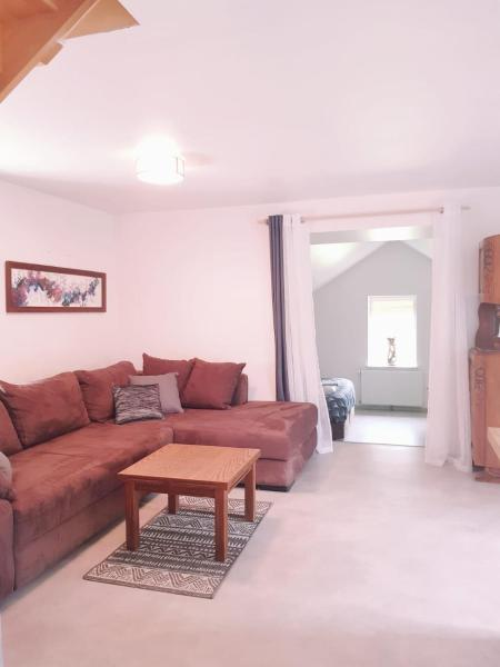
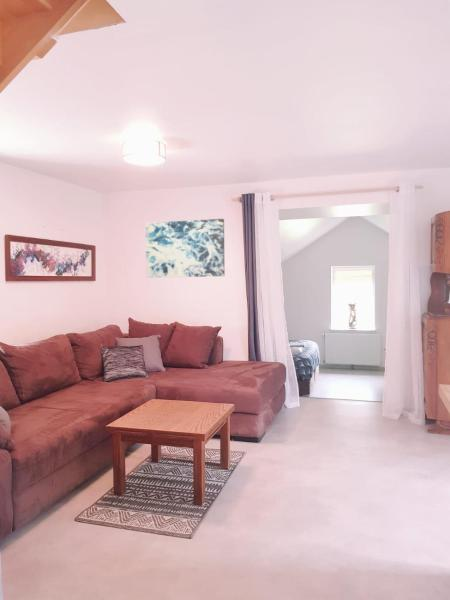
+ wall art (184, 249)
